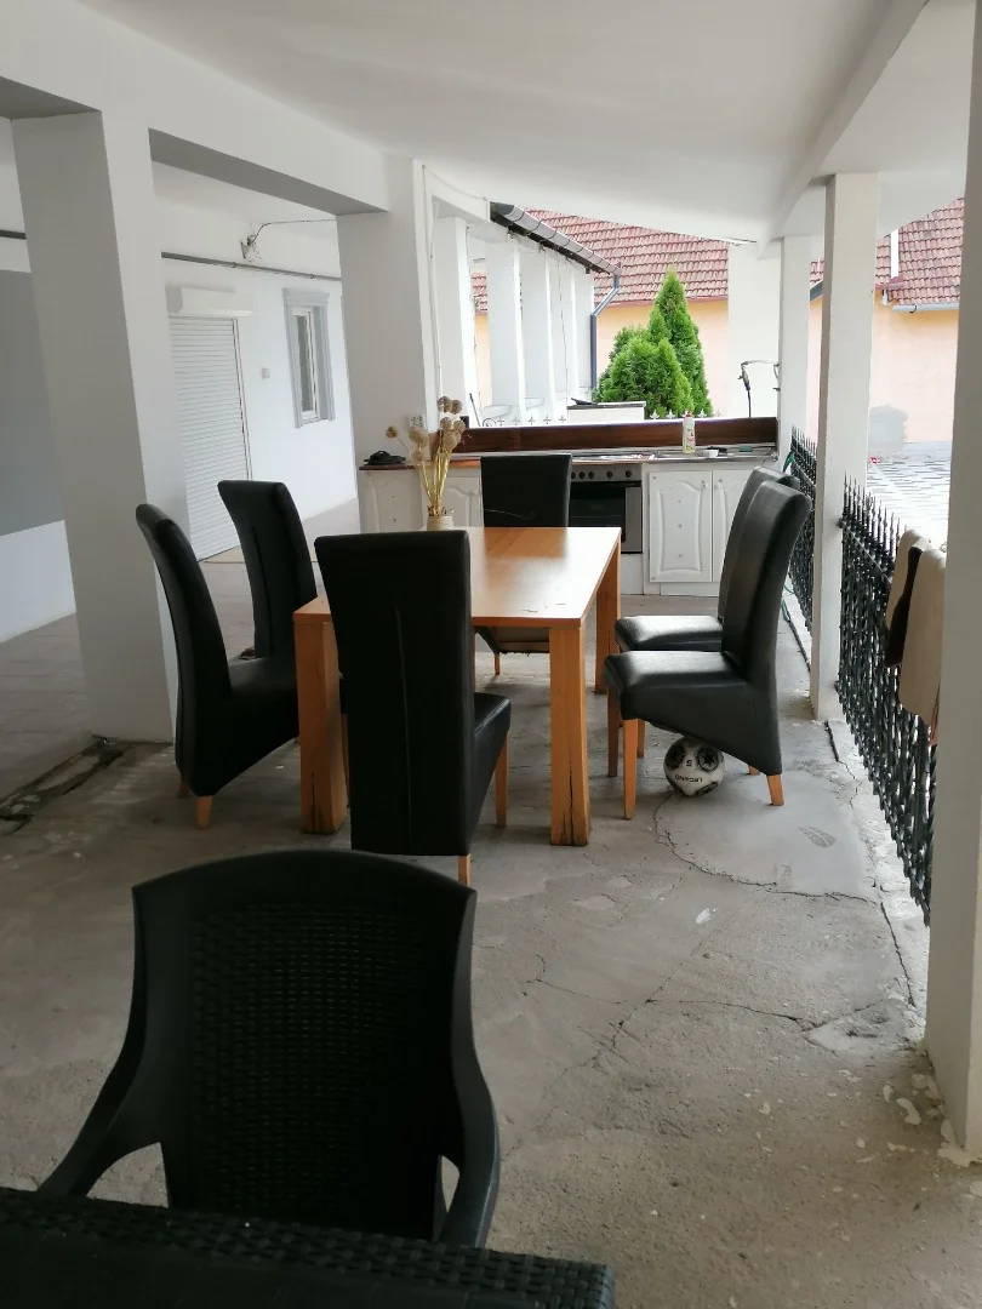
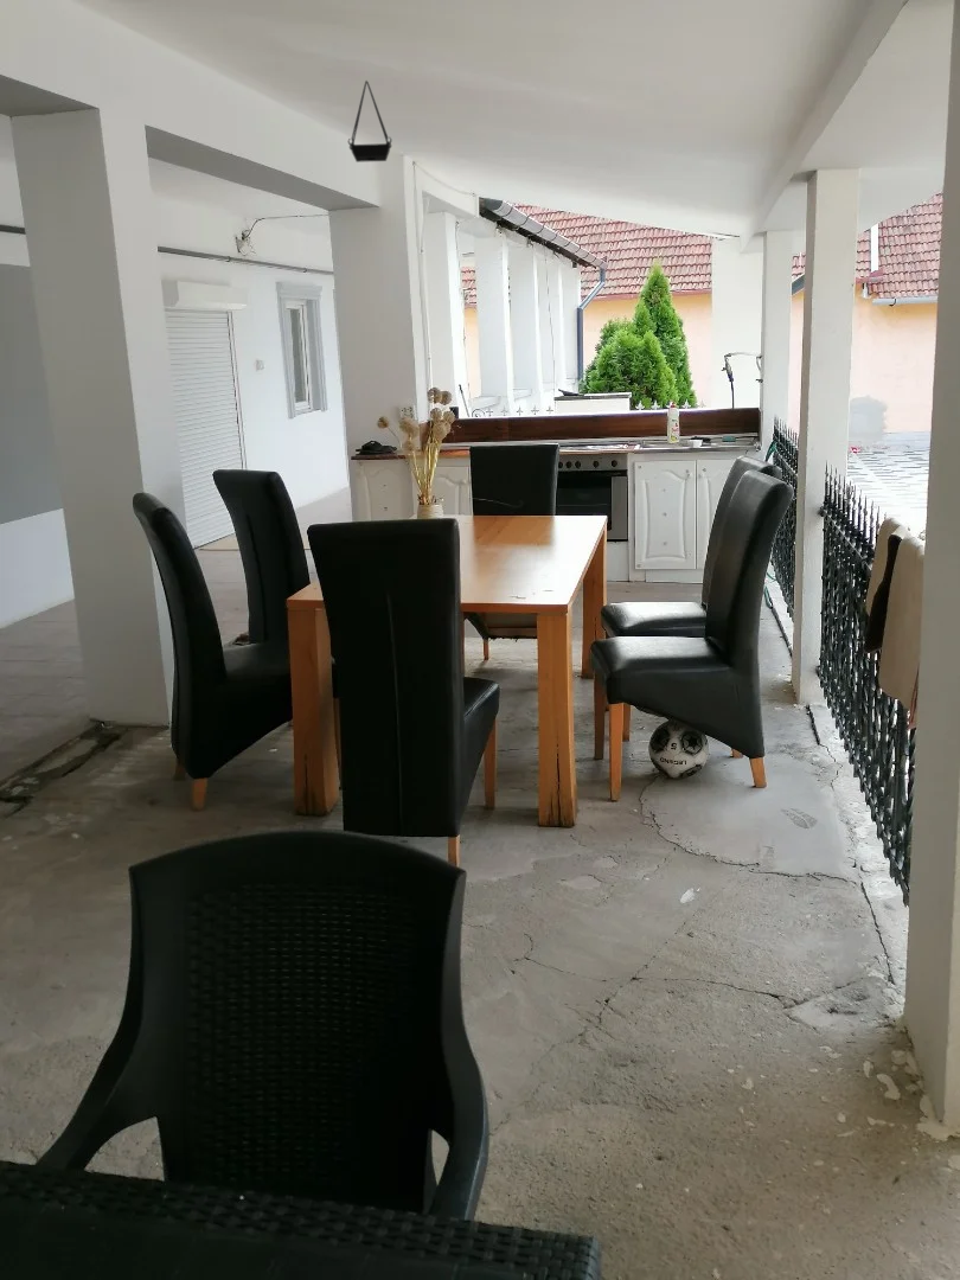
+ hanging planter (358, 120)
